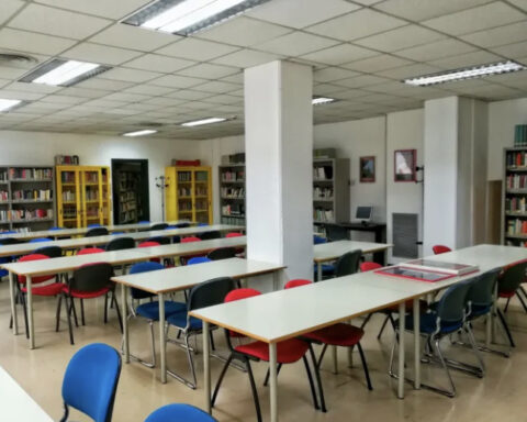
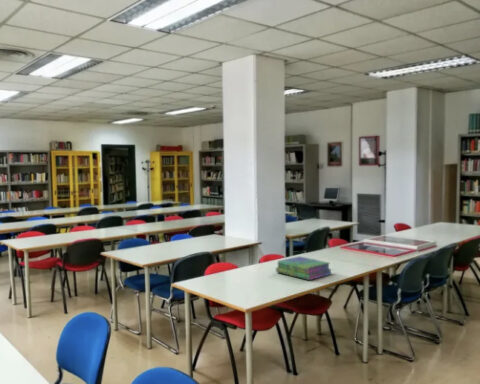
+ stack of books (303, 267)
